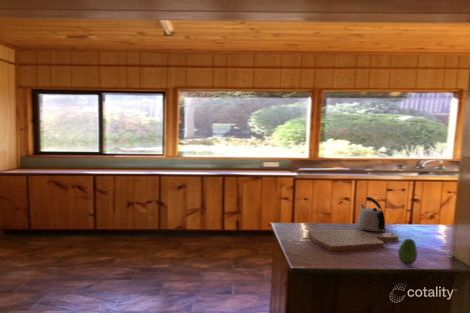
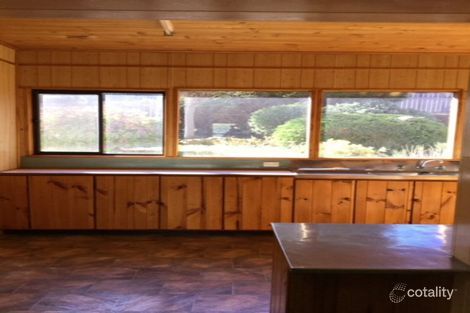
- kettle (371, 213)
- cutting board (349, 238)
- fruit (407, 251)
